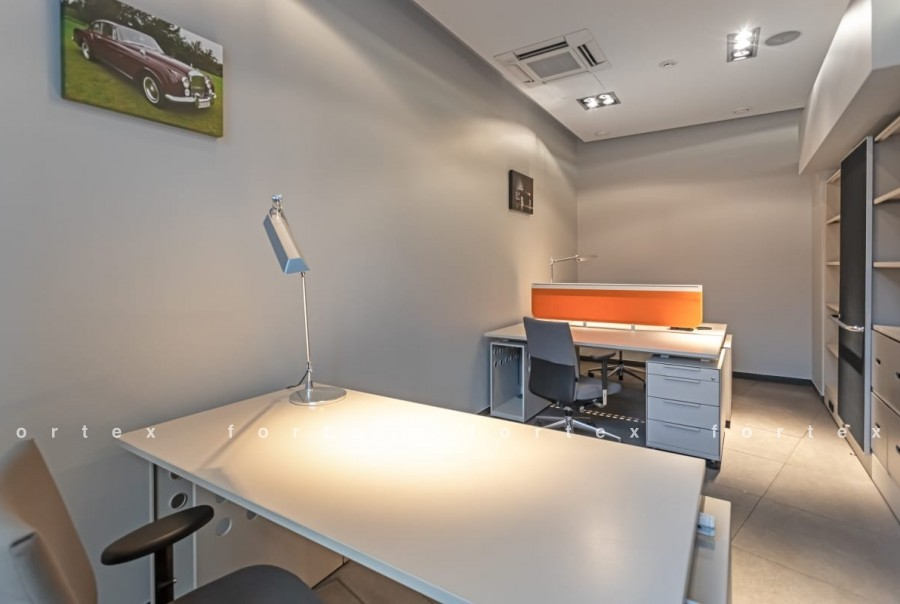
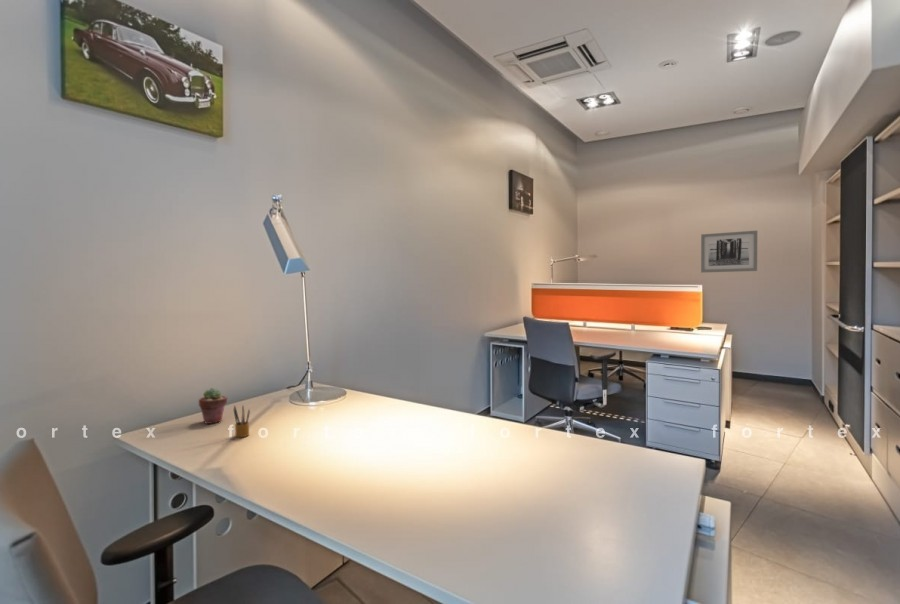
+ potted succulent (212, 404)
+ wall art (728, 252)
+ pencil box (241, 420)
